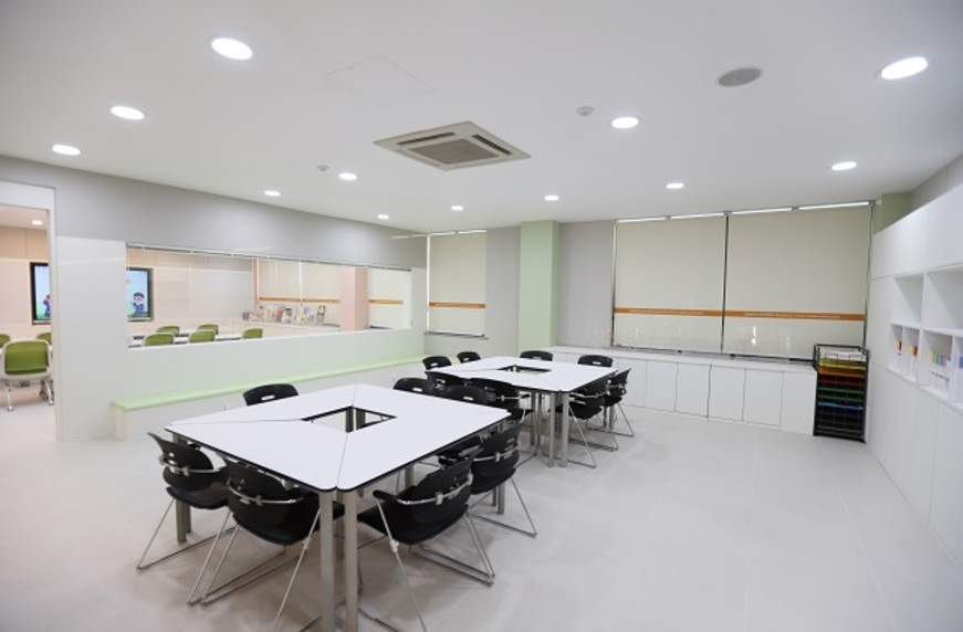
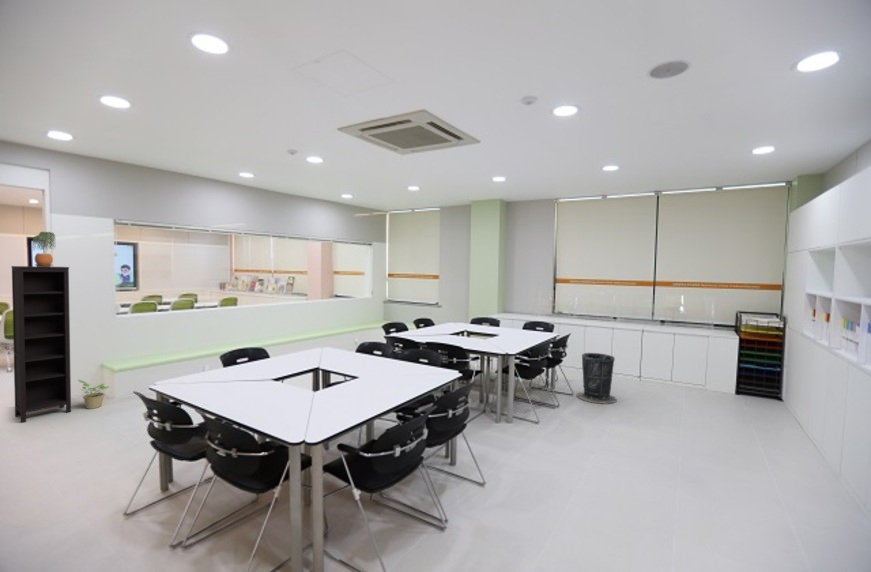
+ potted plant (43, 248)
+ bookcase (42, 341)
+ trash can (597, 376)
+ potted plant (94, 393)
